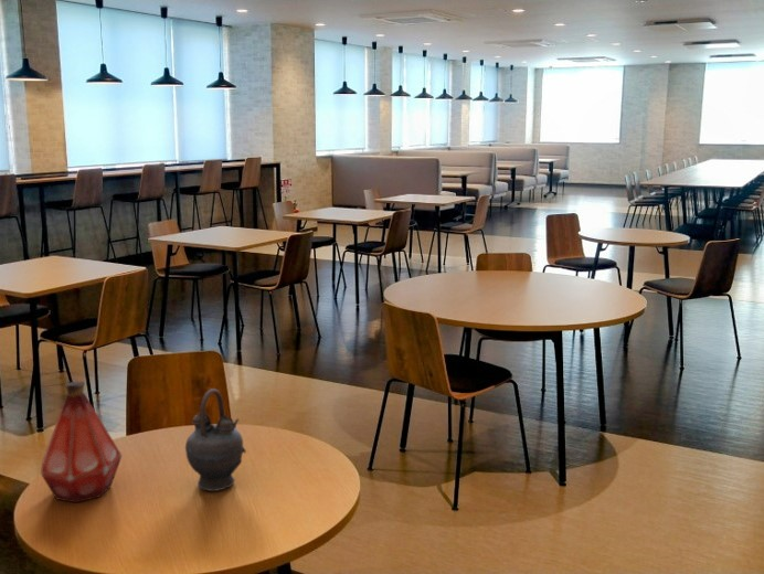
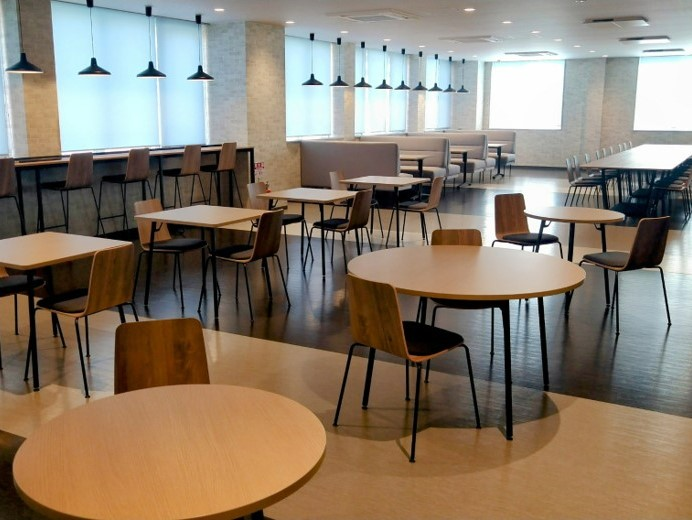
- bottle (77, 437)
- teapot (217, 435)
